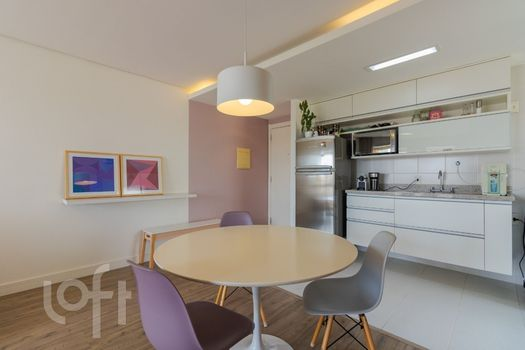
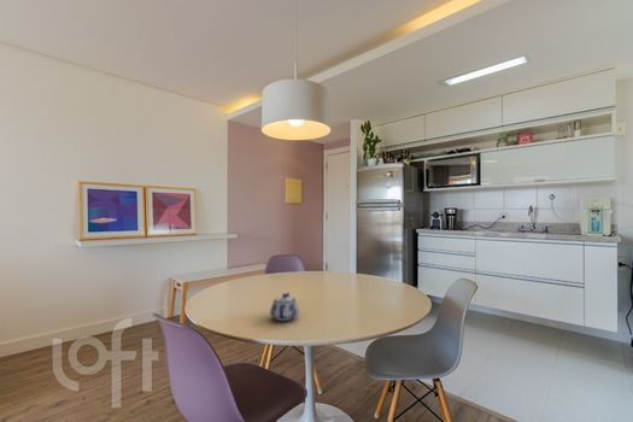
+ teapot (285, 304)
